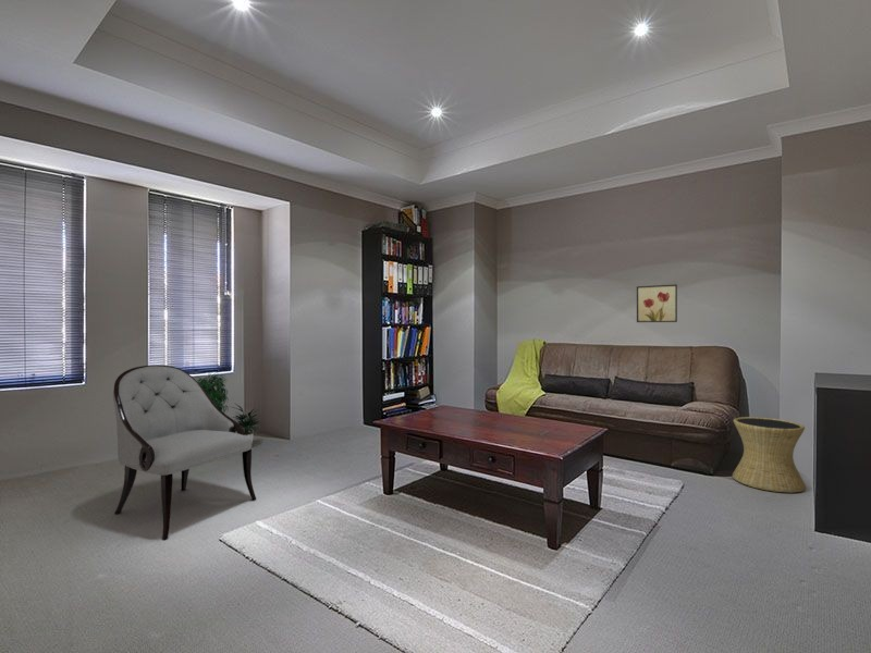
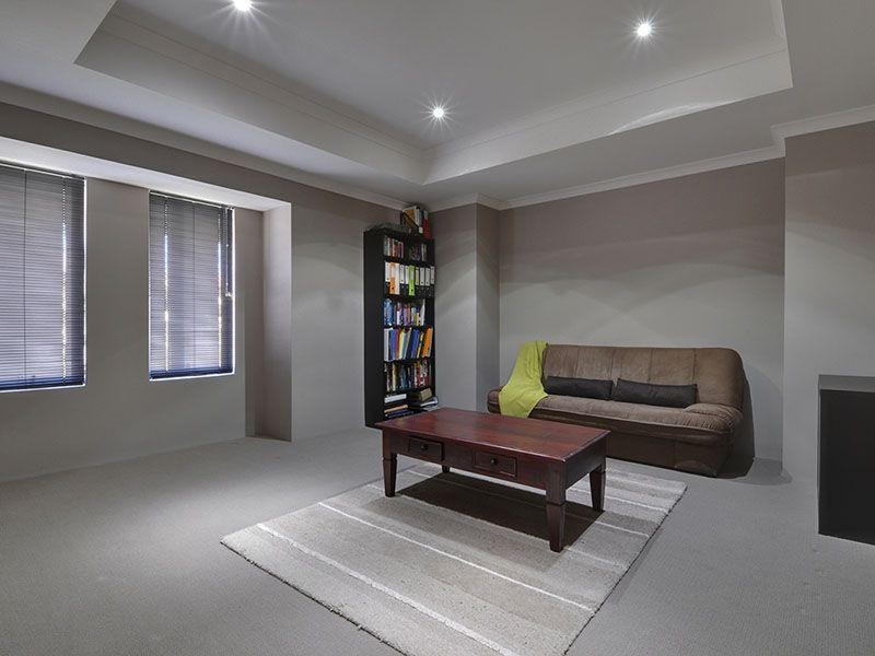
- potted plant (225, 407)
- side table (768, 452)
- armchair (180, 438)
- wall art (657, 304)
